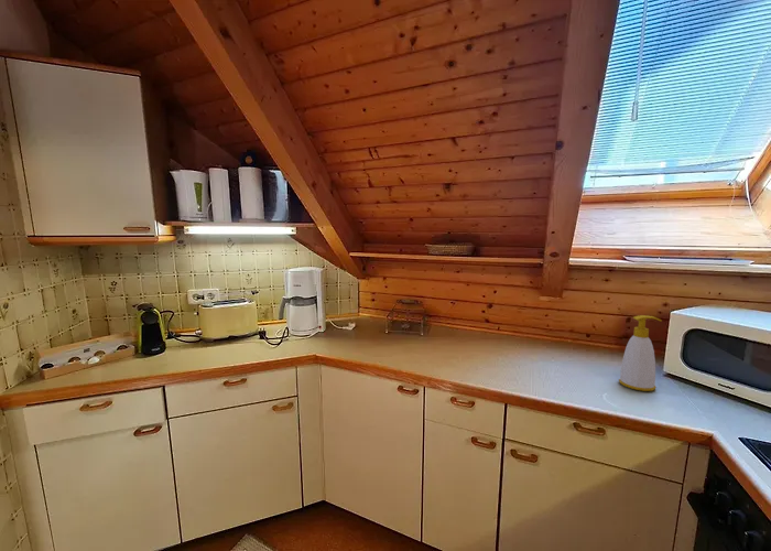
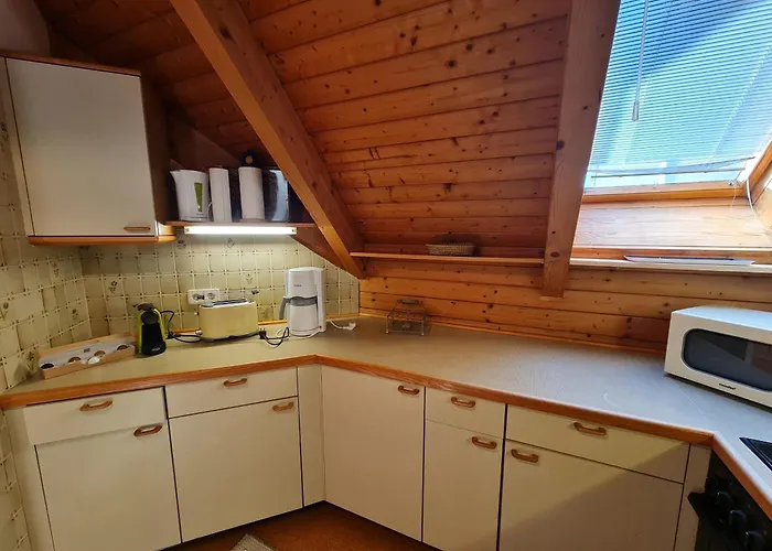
- soap bottle (640, 350)
